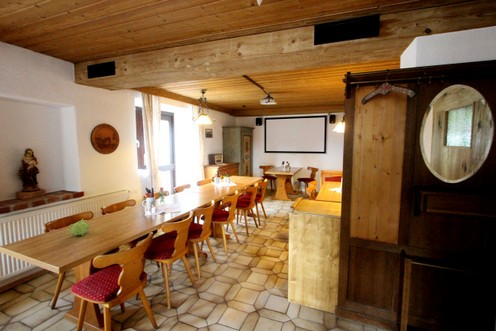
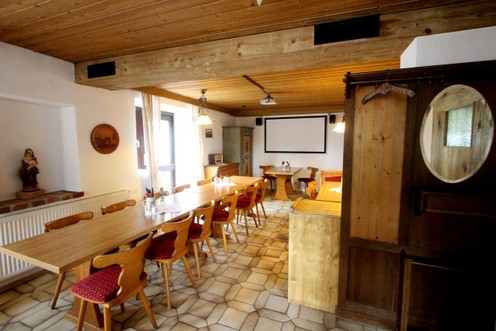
- teapot (81, 227)
